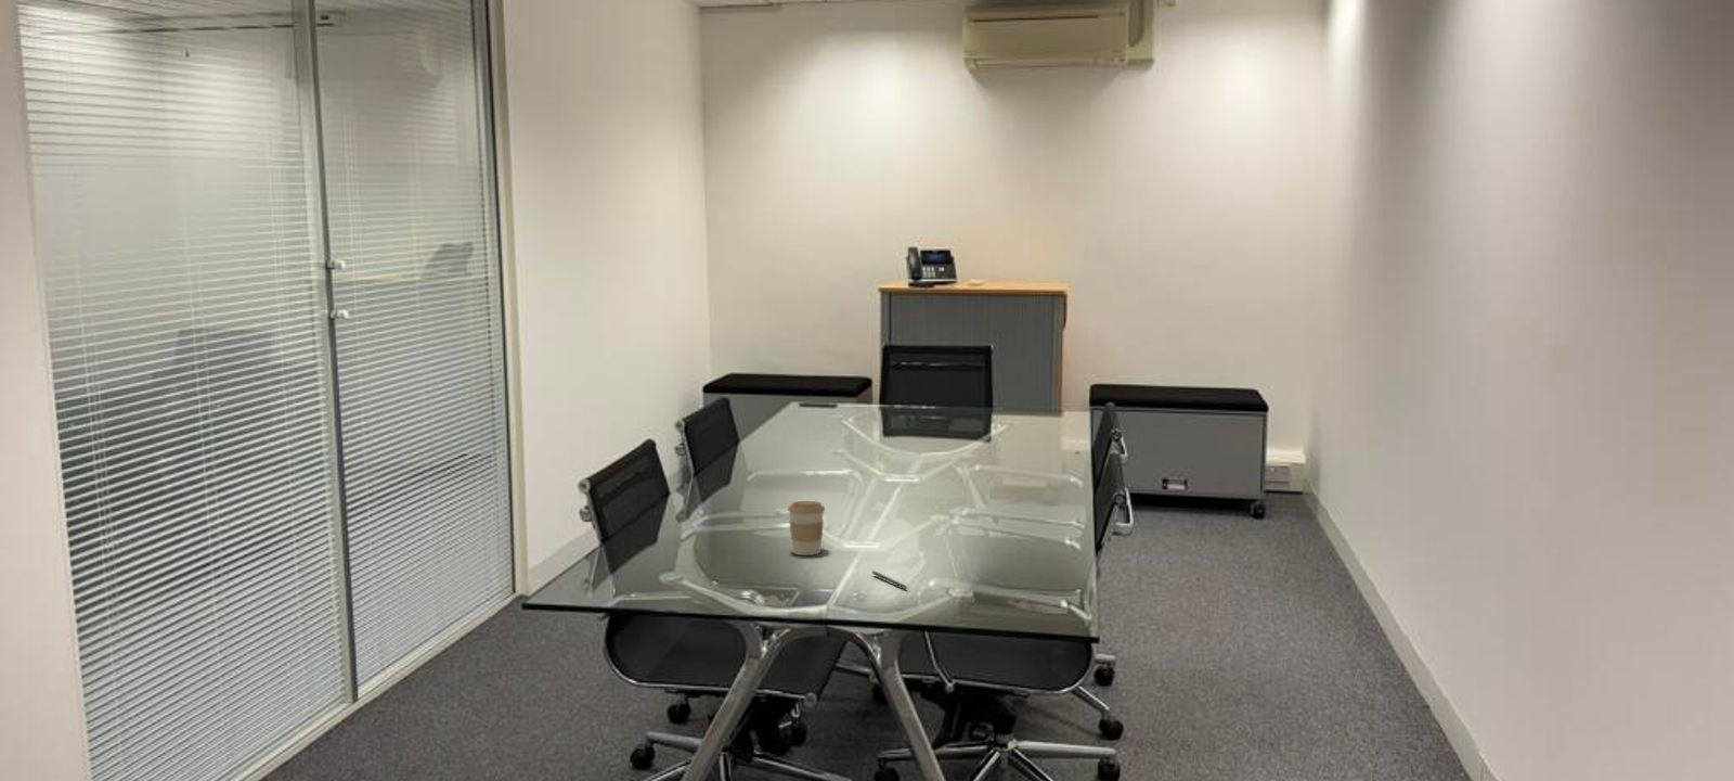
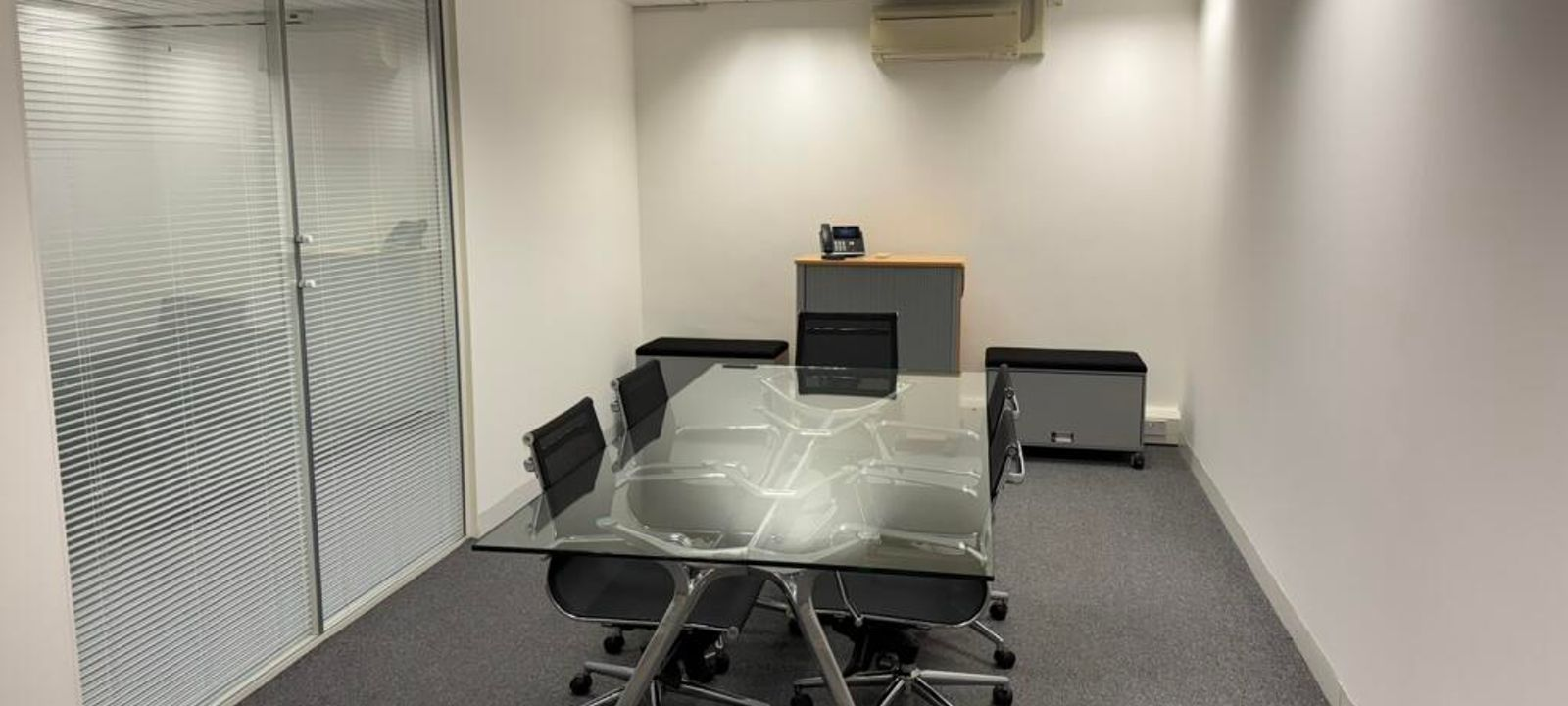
- coffee cup (806, 527)
- pen (890, 580)
